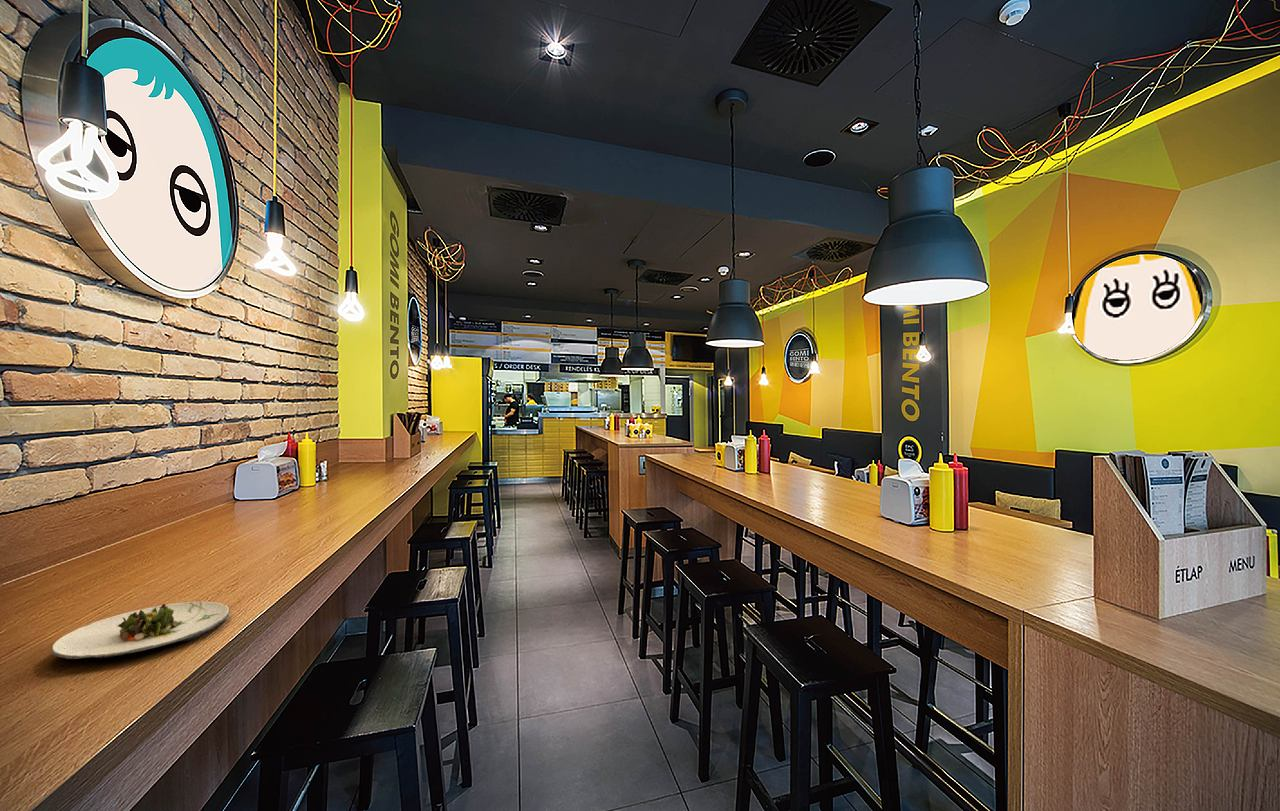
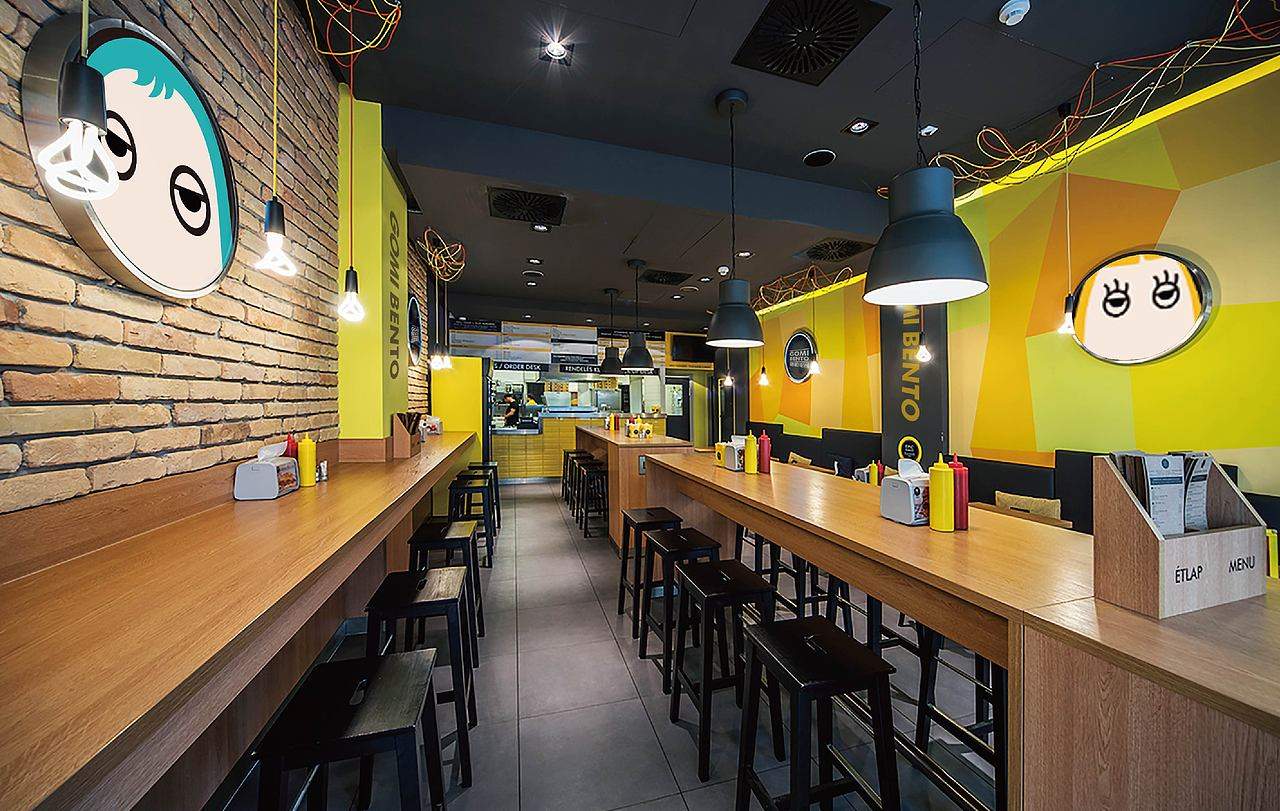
- salad plate (149, 620)
